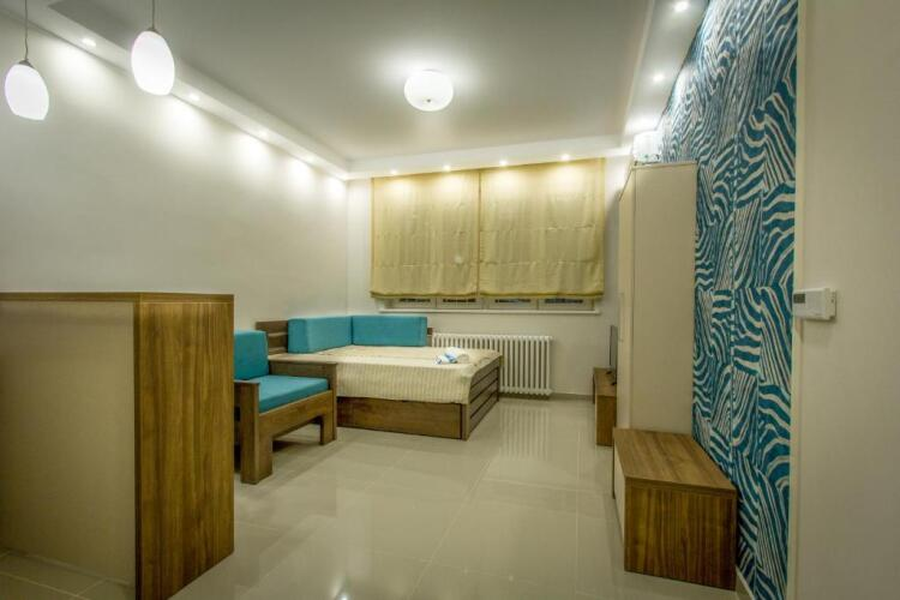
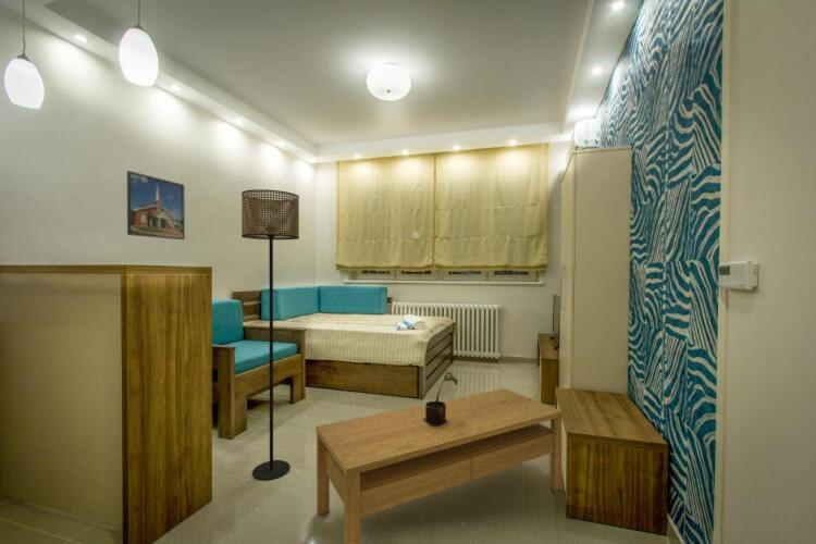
+ floor lamp (271, 333)
+ coffee table (445, 459)
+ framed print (158, 208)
+ potted plant (438, 394)
